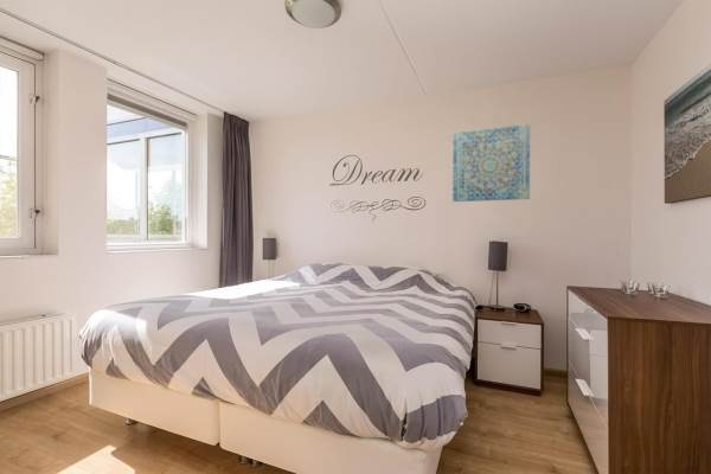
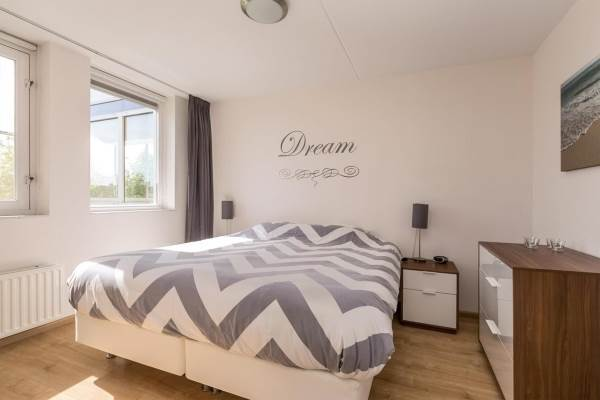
- wall art (489, 164)
